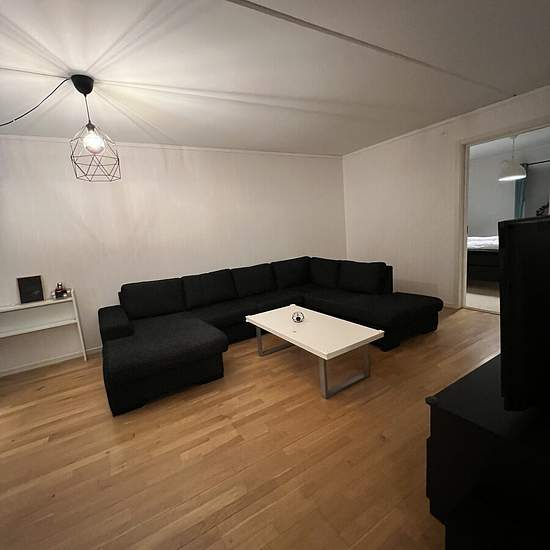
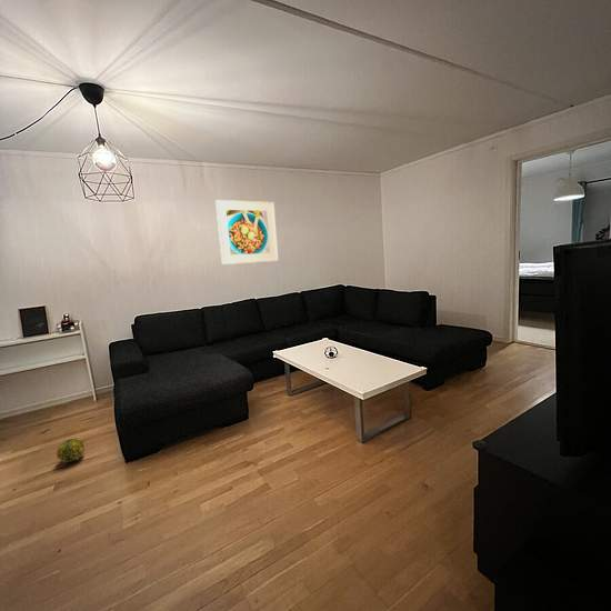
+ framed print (249, 232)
+ decorative ball (70, 450)
